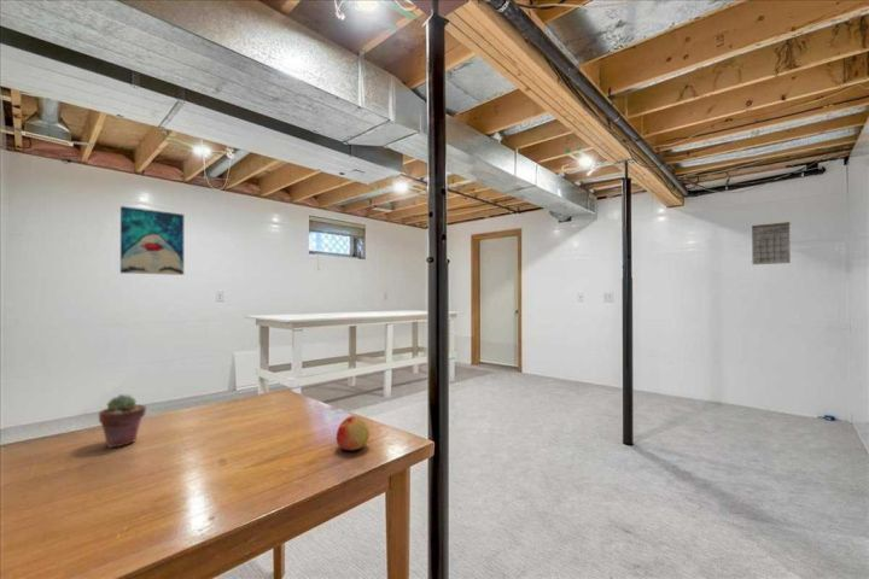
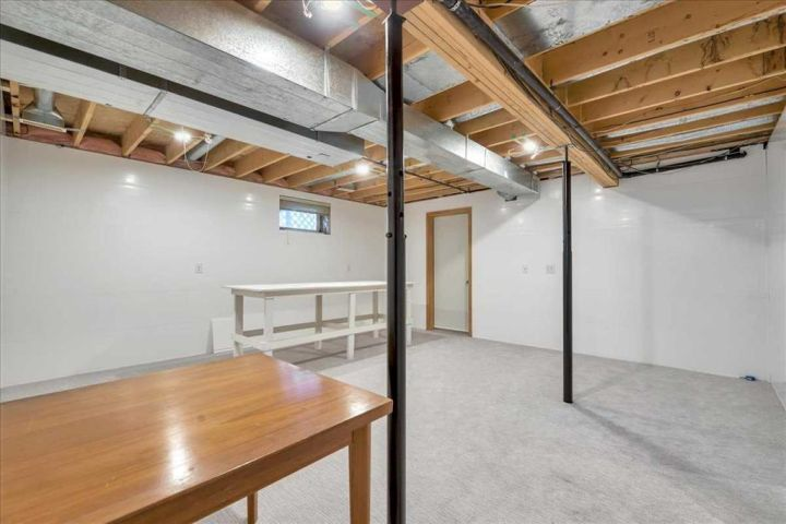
- calendar (770, 239)
- apple (352, 432)
- potted succulent (122, 417)
- wall art (153, 241)
